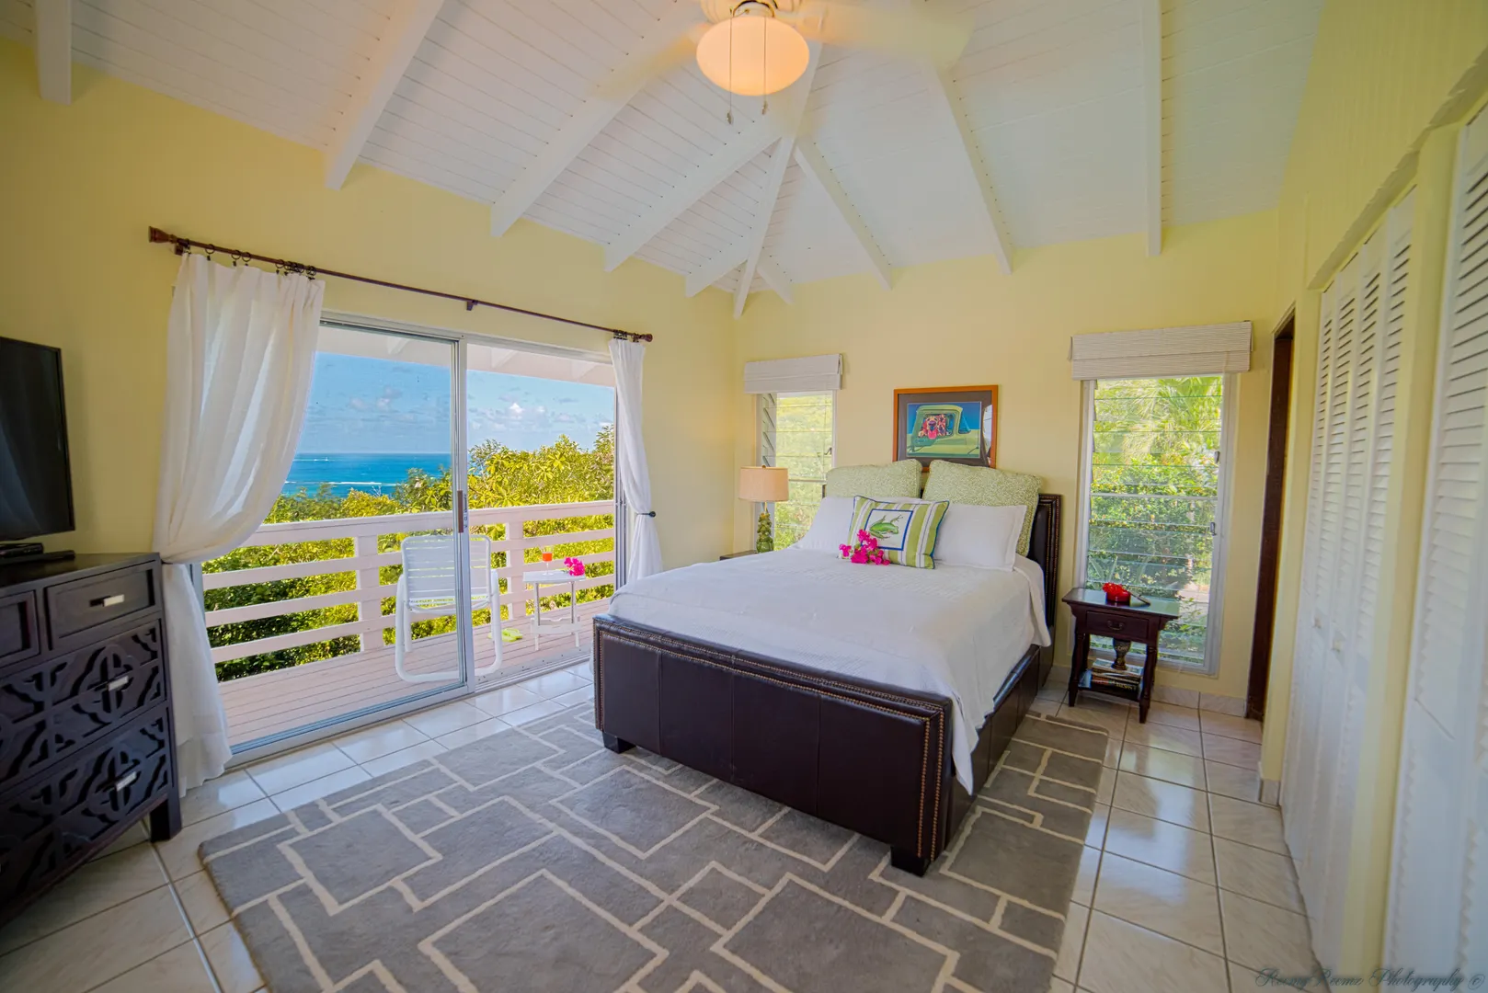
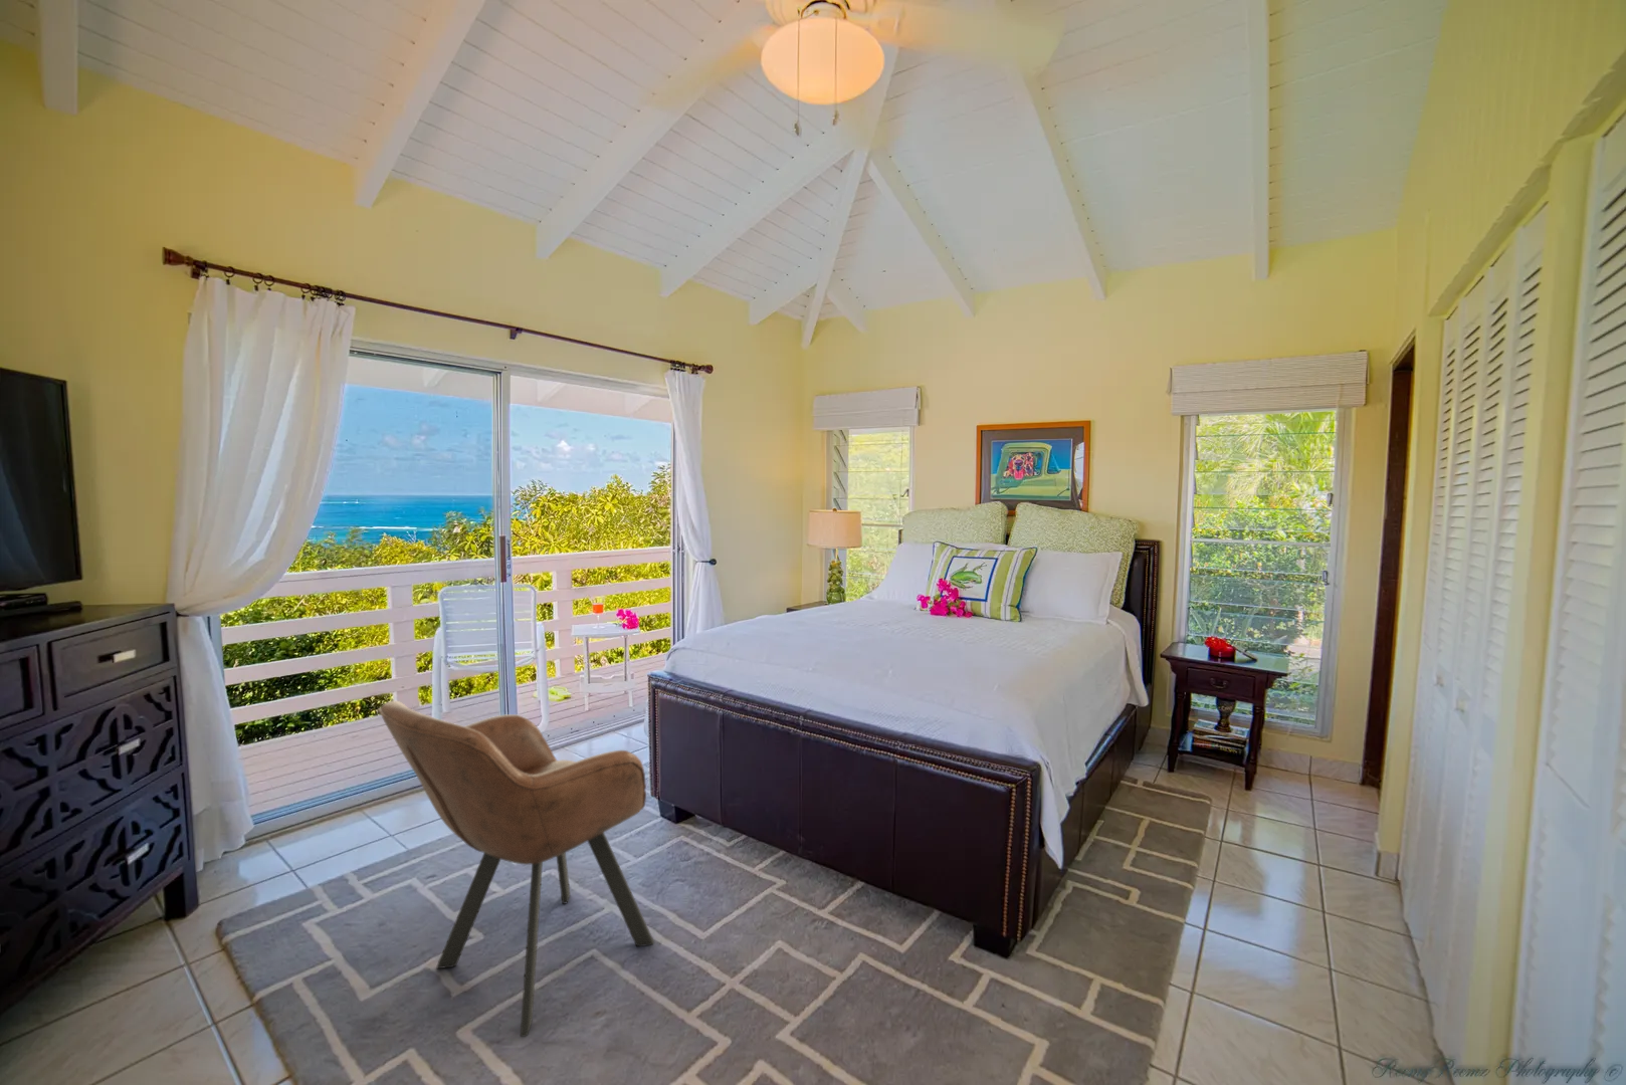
+ armchair (528, 828)
